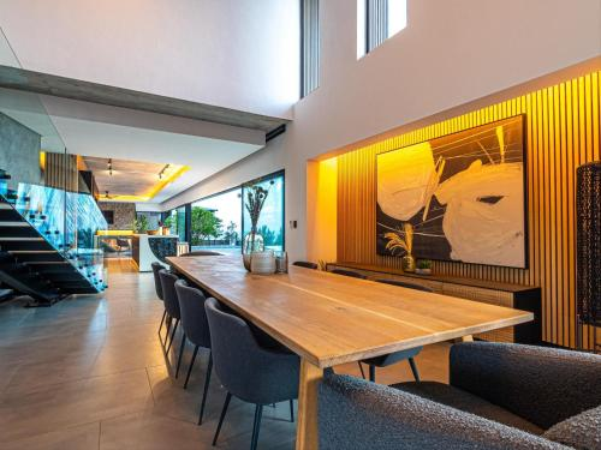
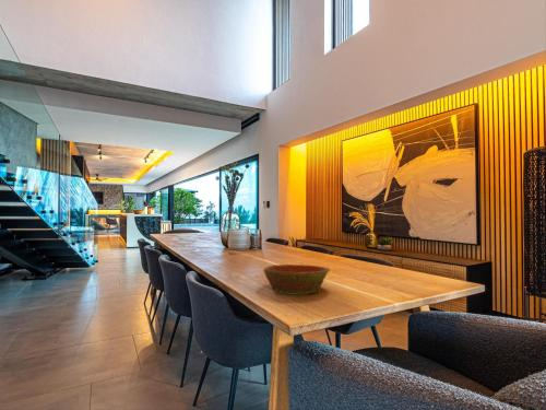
+ bowl (296, 276)
